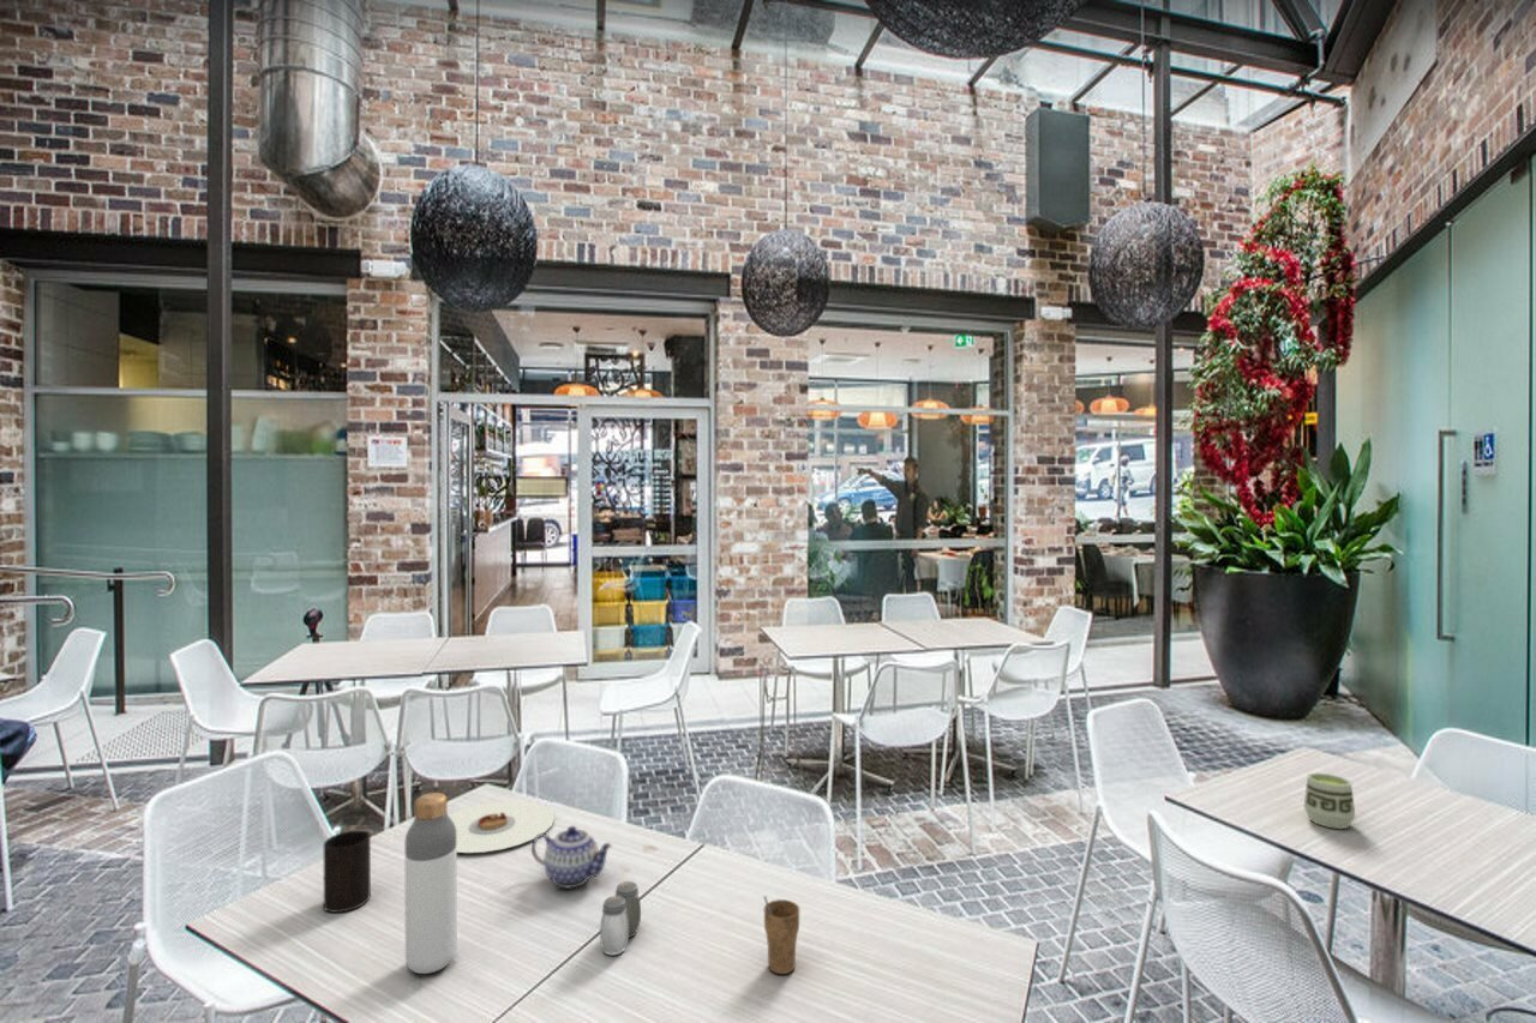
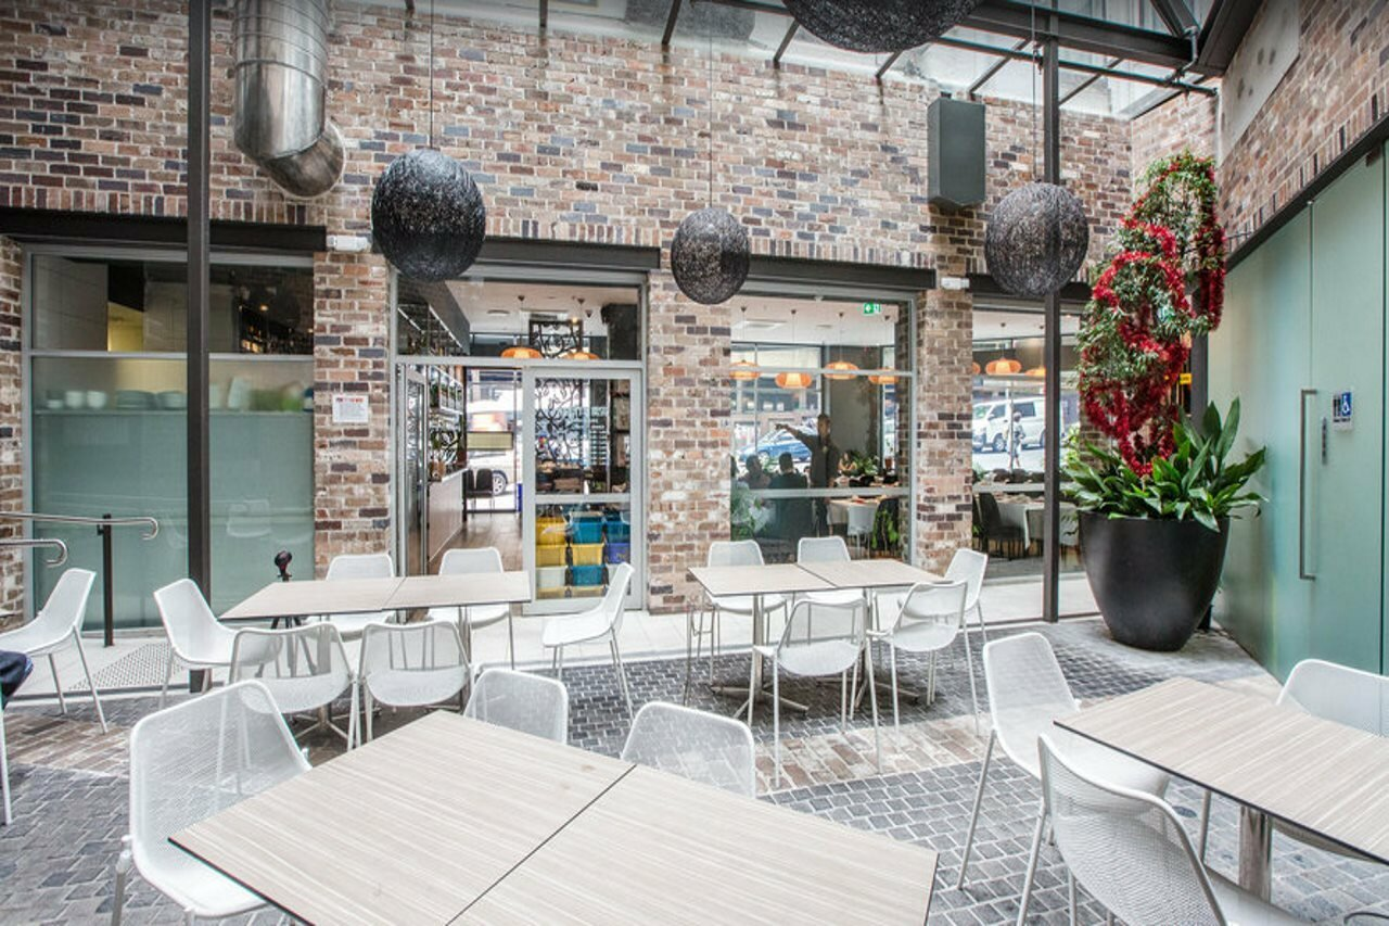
- salt and pepper shaker (620, 916)
- cup (347, 869)
- bottle (431, 880)
- plate (492, 820)
- teapot (571, 853)
- cup (1328, 800)
- cup (781, 929)
